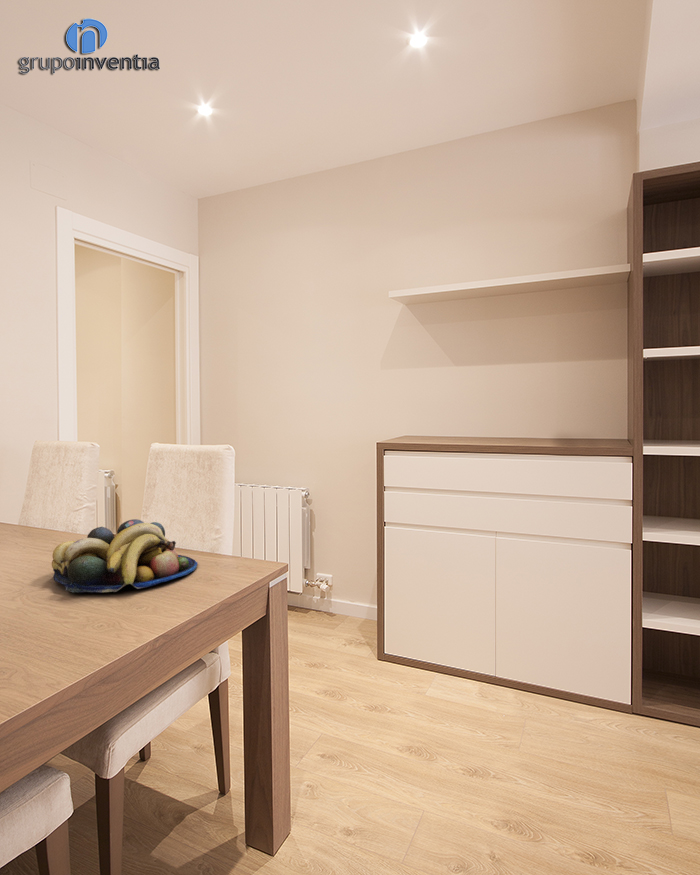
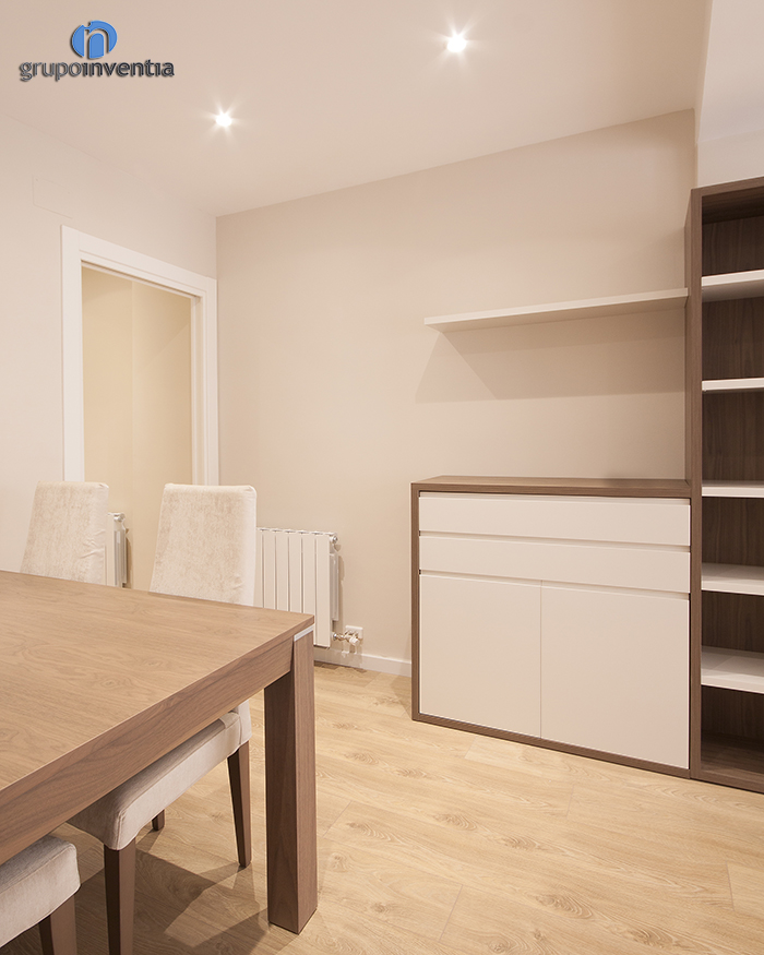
- fruit bowl (129, 547)
